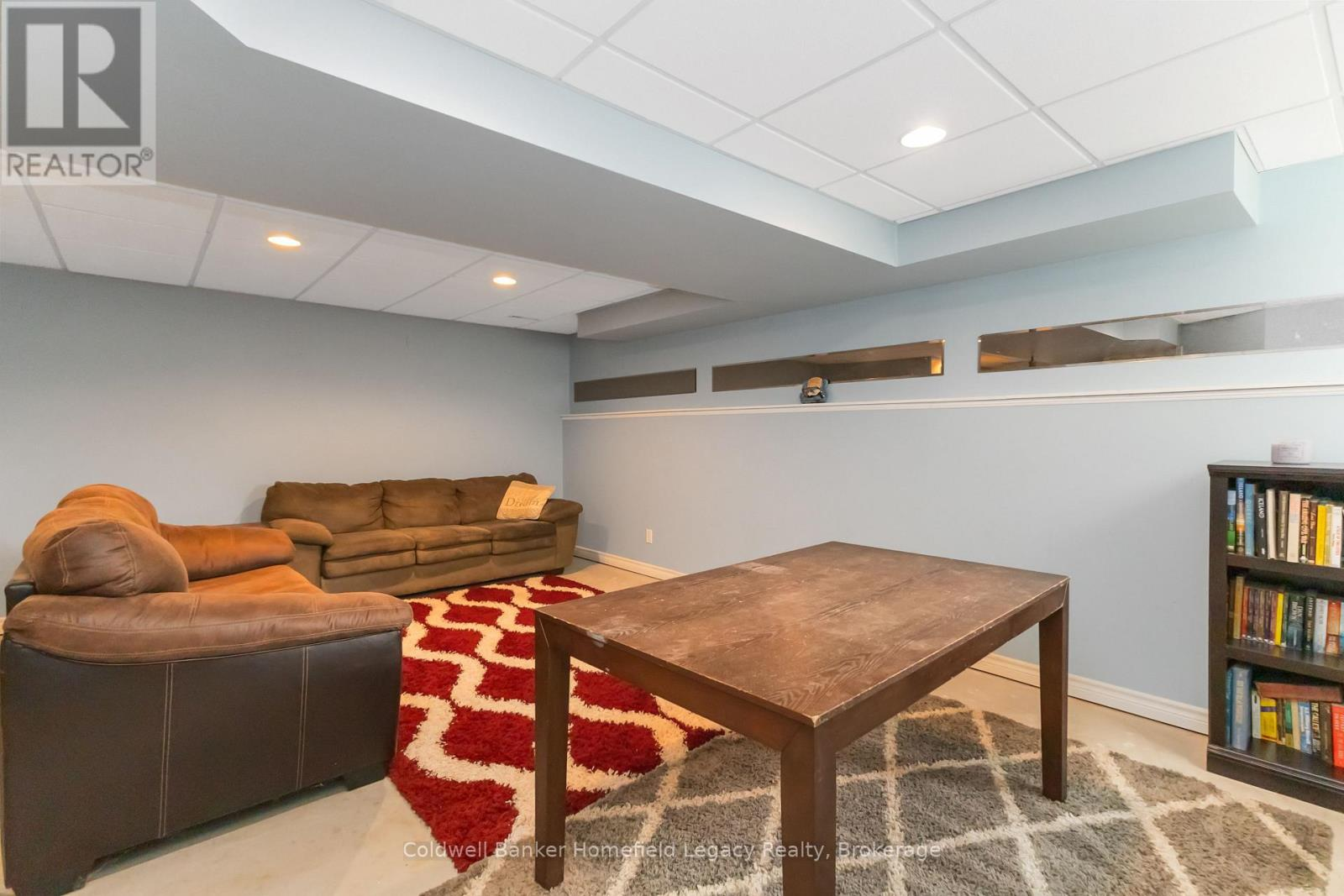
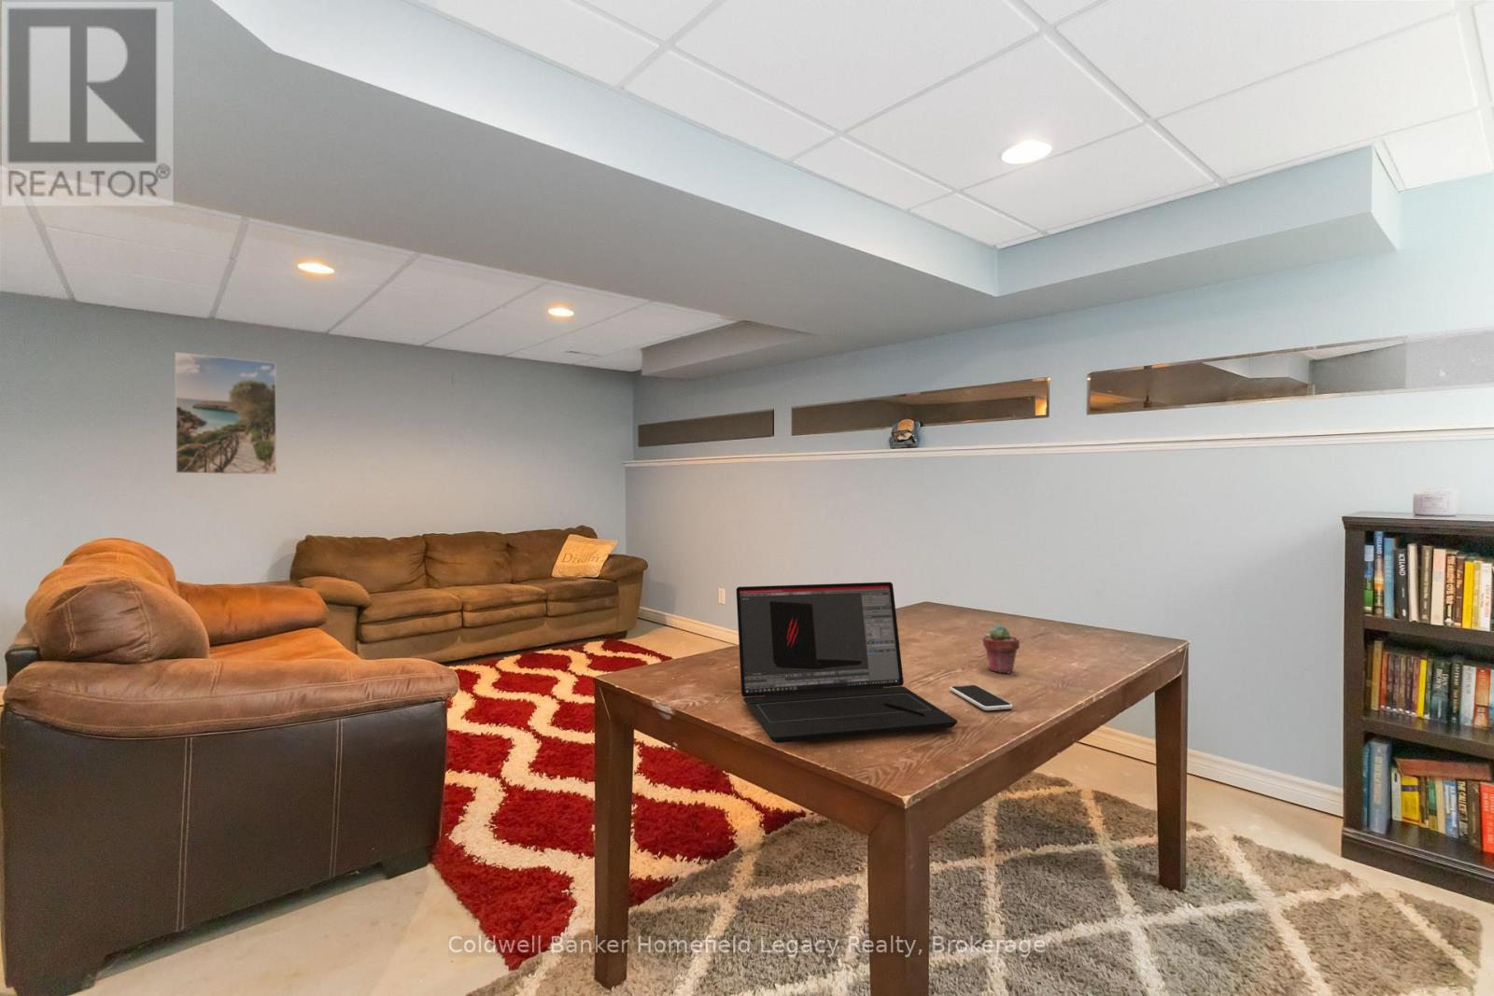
+ smartphone (979, 696)
+ potted succulent (1000, 647)
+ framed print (227, 416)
+ laptop (838, 653)
